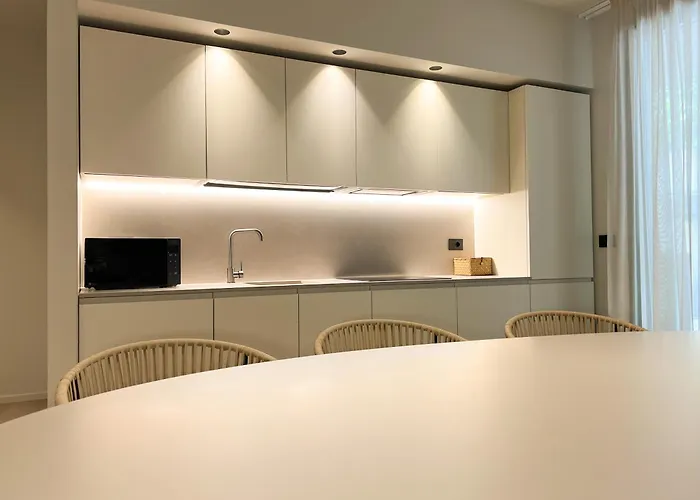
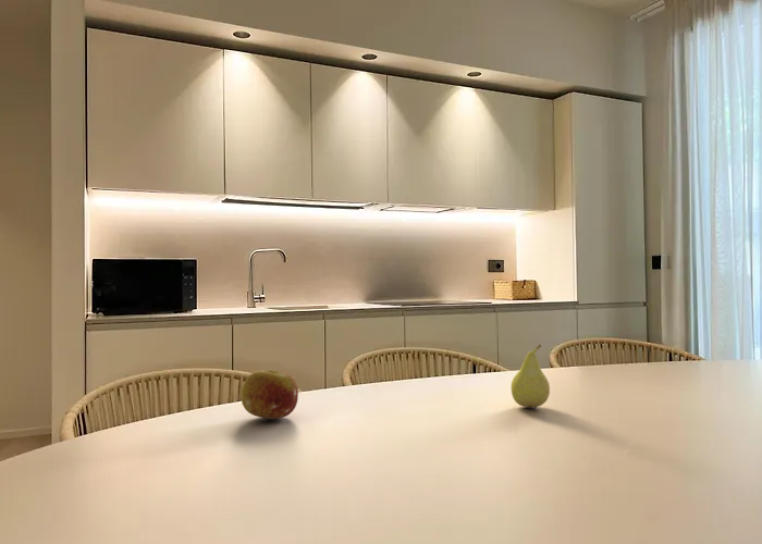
+ fruit (270, 394)
+ fruit (530, 374)
